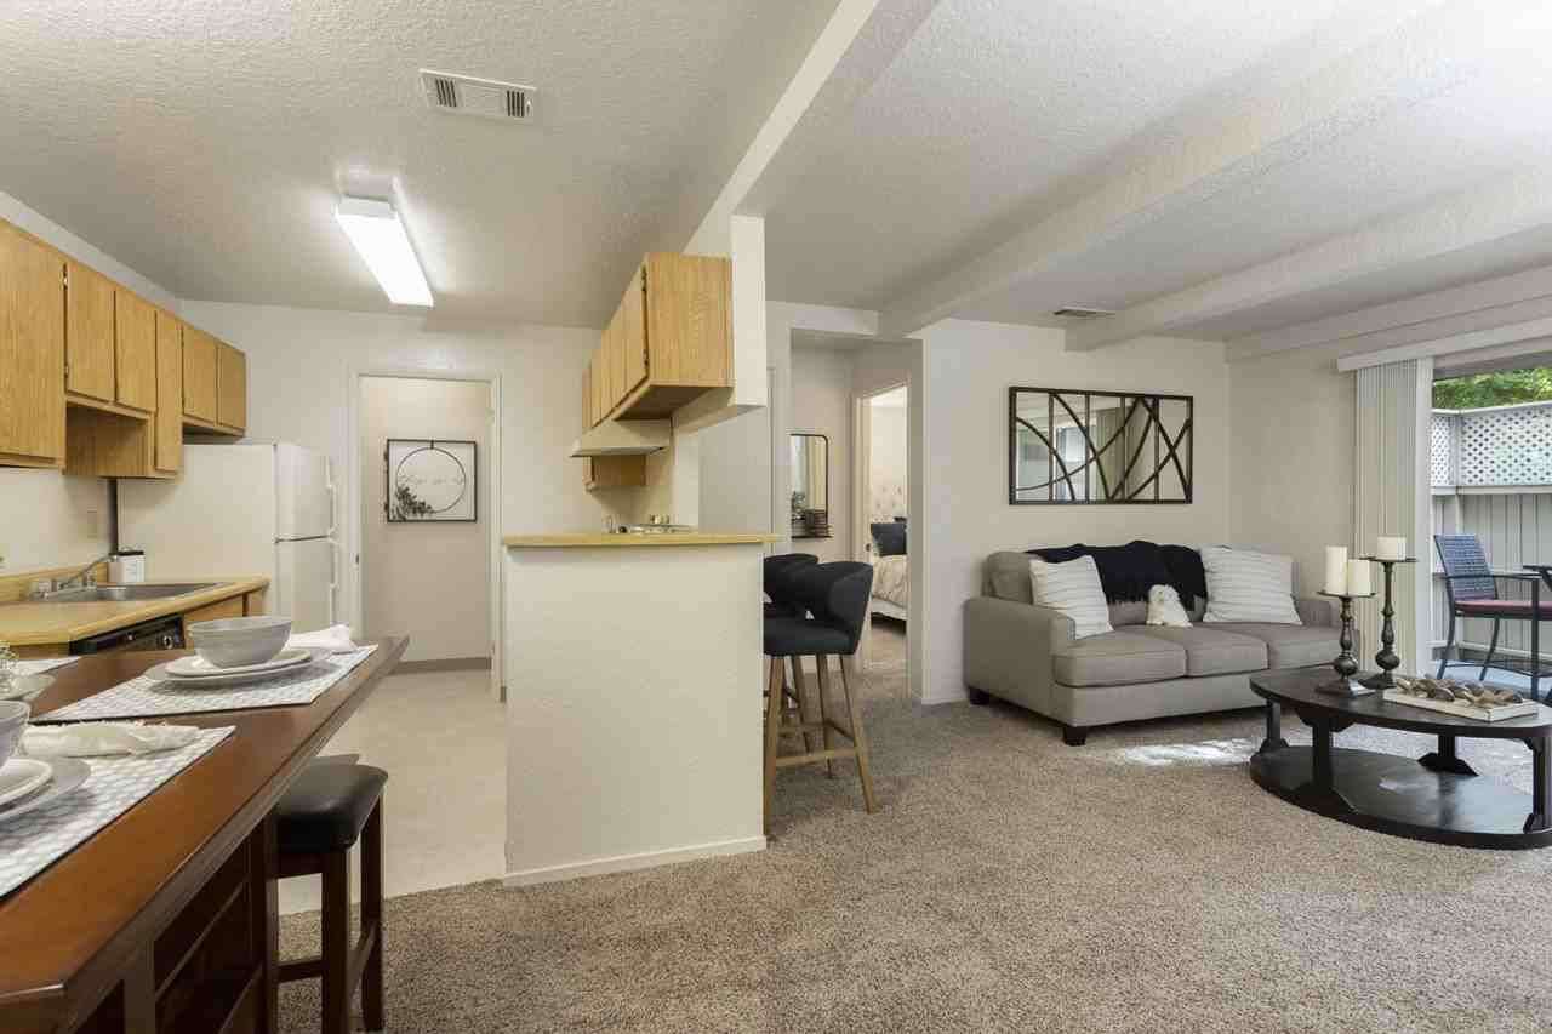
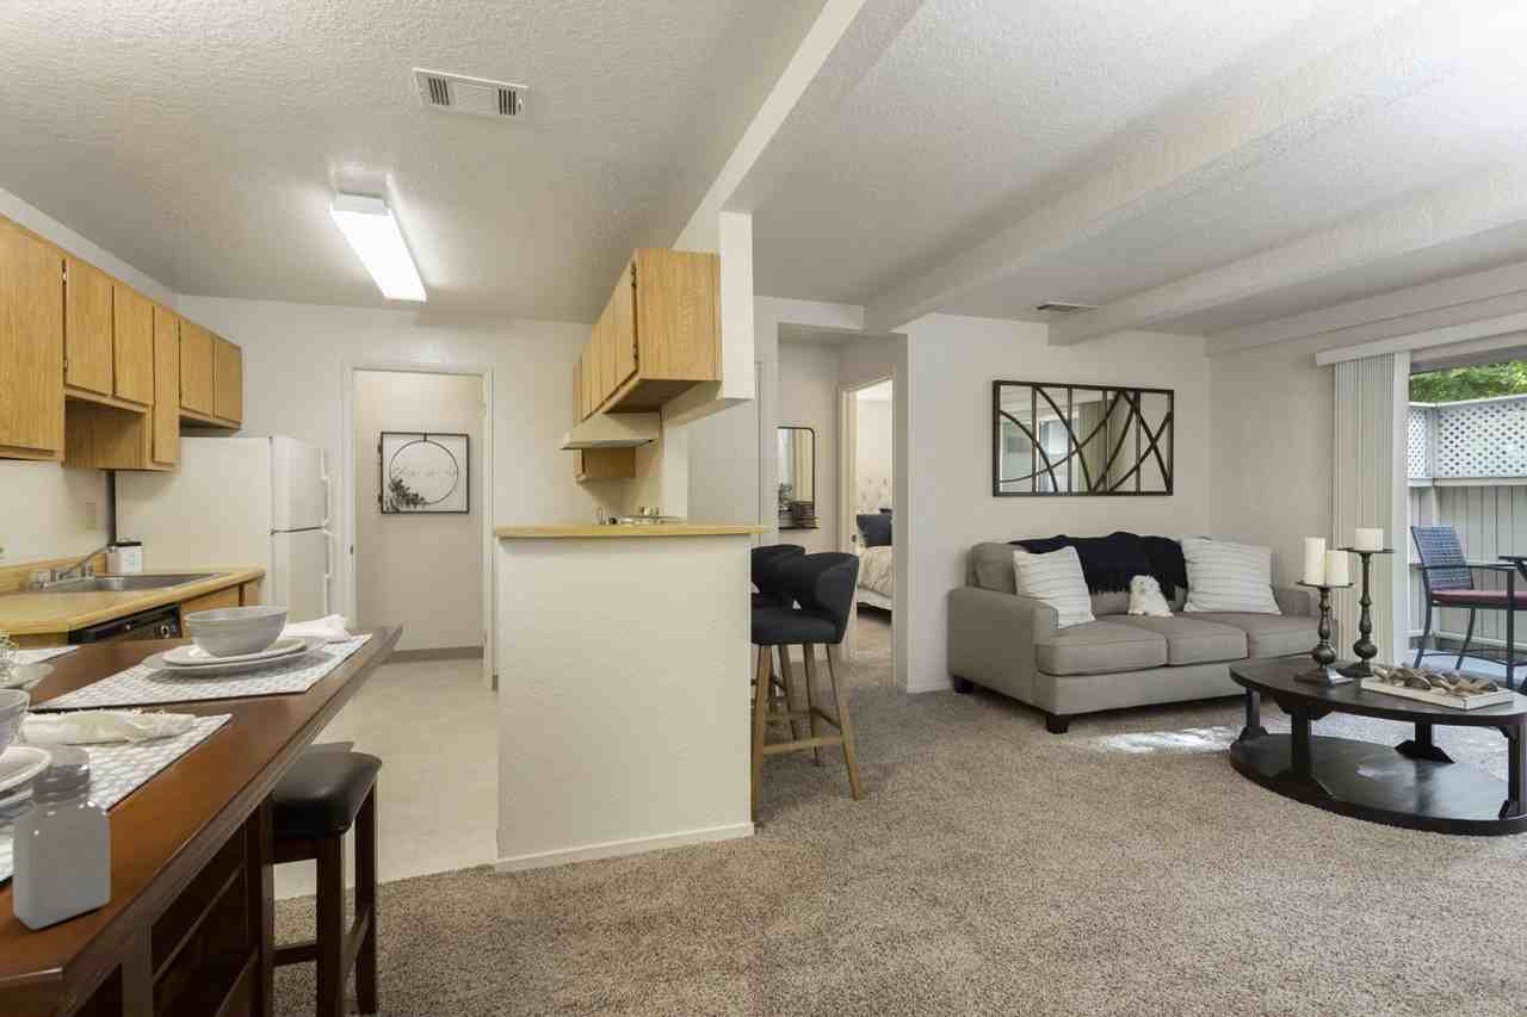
+ saltshaker (61, 838)
